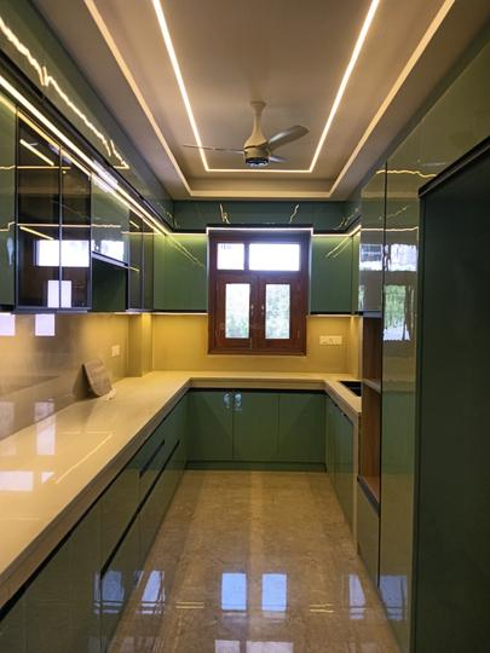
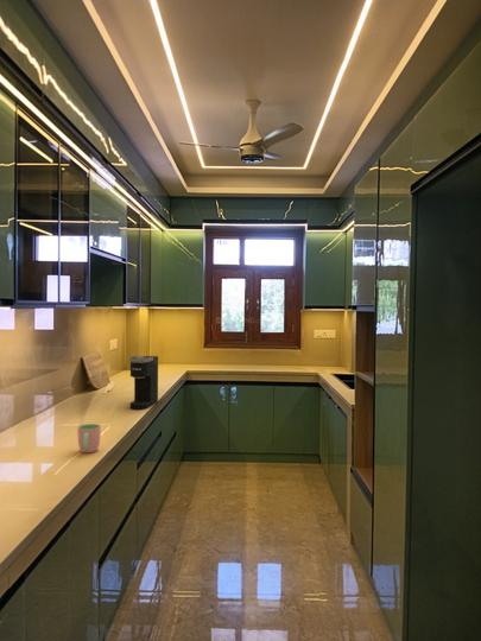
+ coffee maker (144, 380)
+ cup (88, 439)
